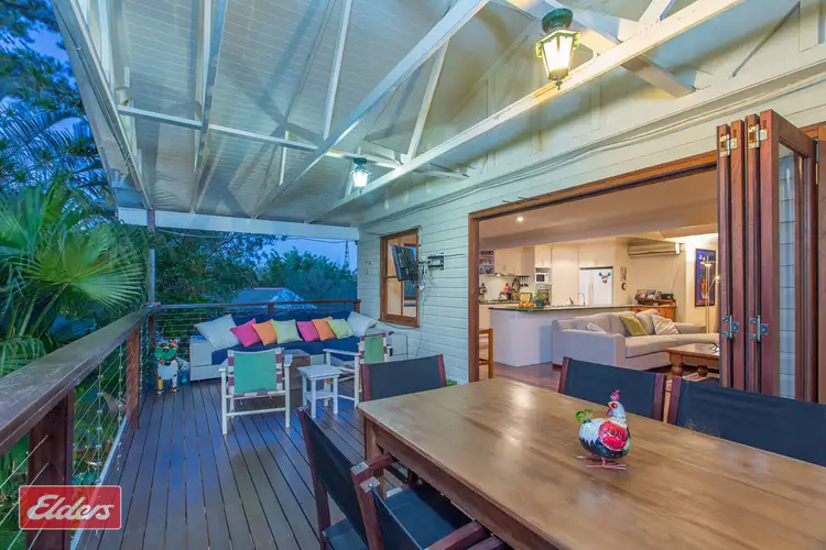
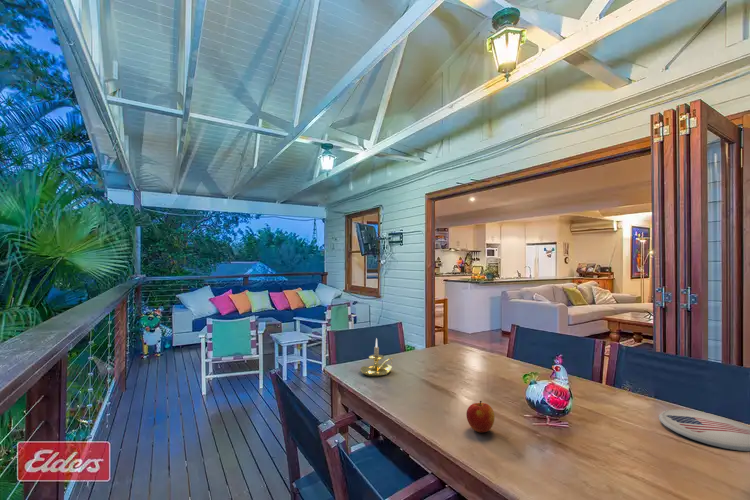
+ candle holder (378, 354)
+ apple (480, 414)
+ plate (709, 427)
